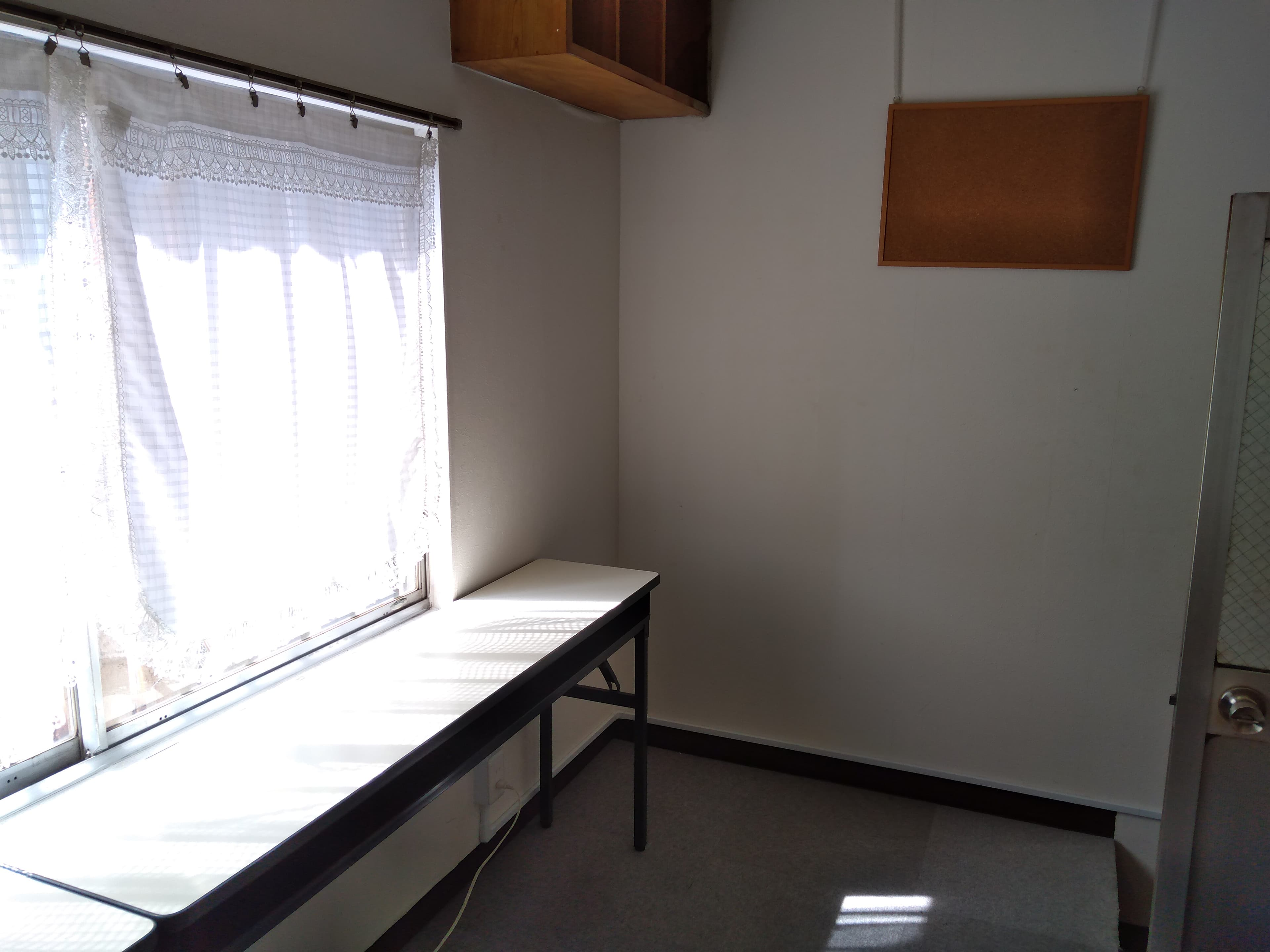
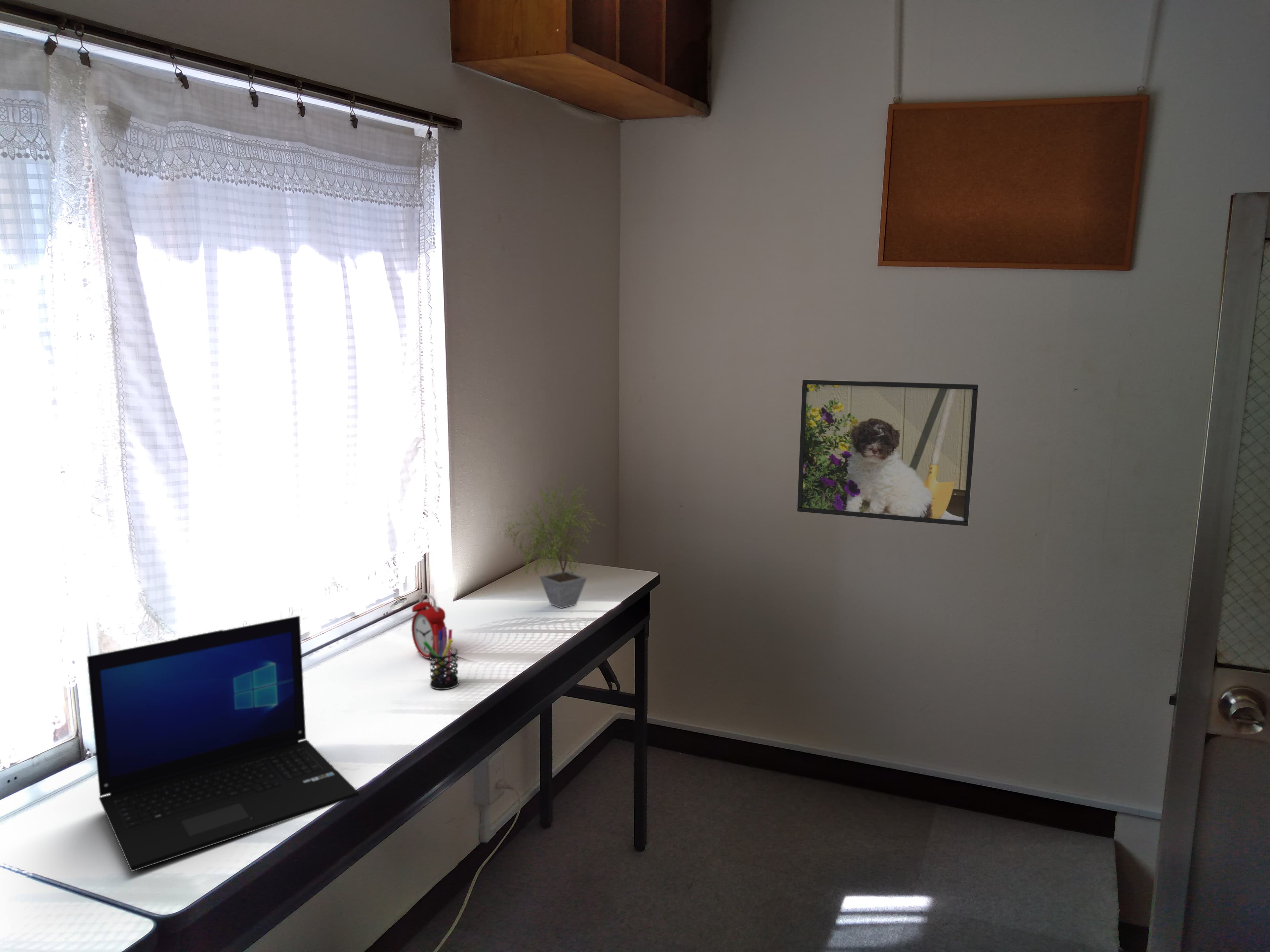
+ pen holder (440, 656)
+ alarm clock (429, 625)
+ potted plant (553, 541)
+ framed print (884, 451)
+ laptop (225, 729)
